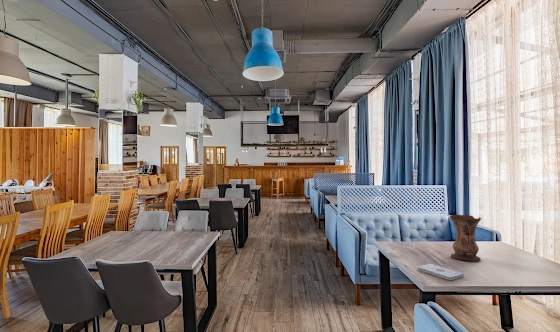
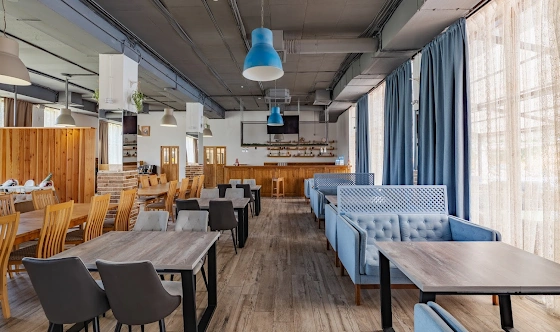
- vase (465, 237)
- notepad (439, 271)
